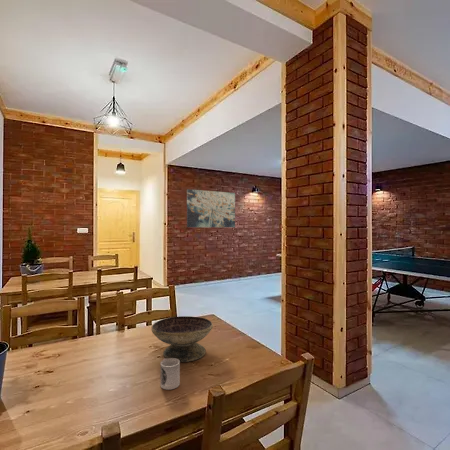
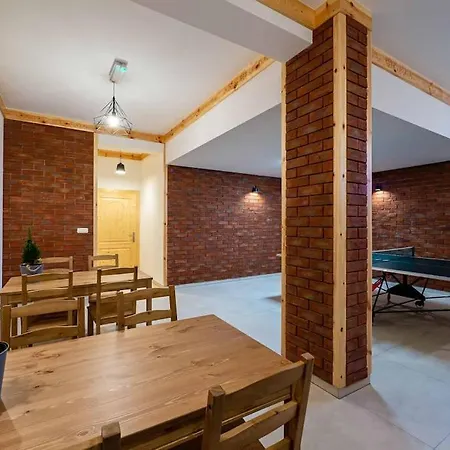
- decorative bowl (182, 337)
- cup (168, 371)
- wall art (212, 209)
